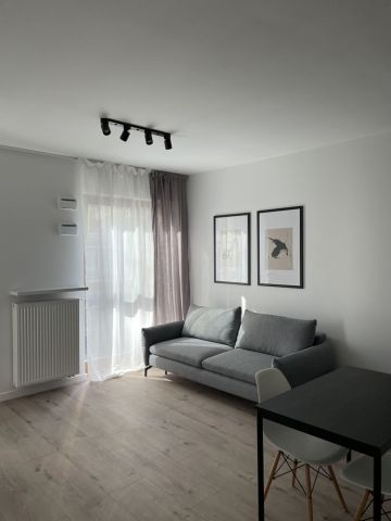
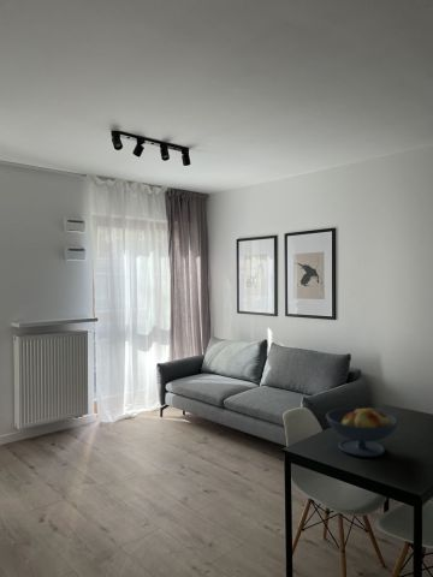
+ fruit bowl (361, 427)
